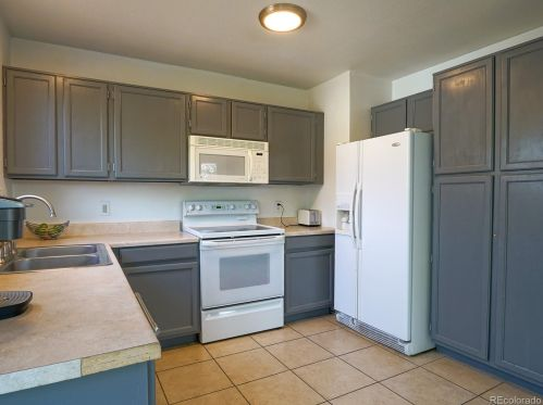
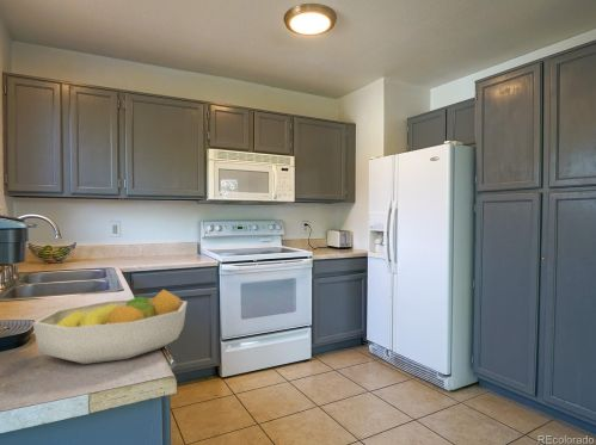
+ fruit bowl (118, 321)
